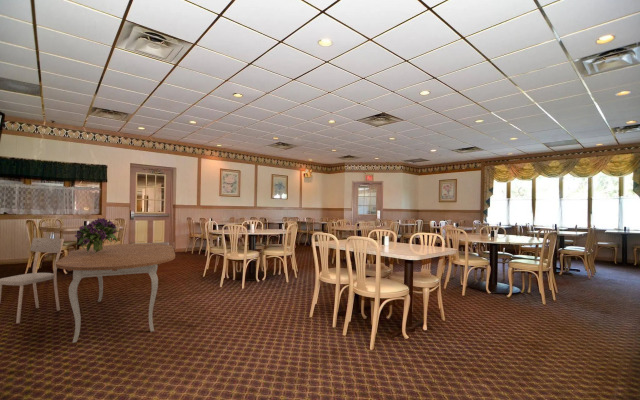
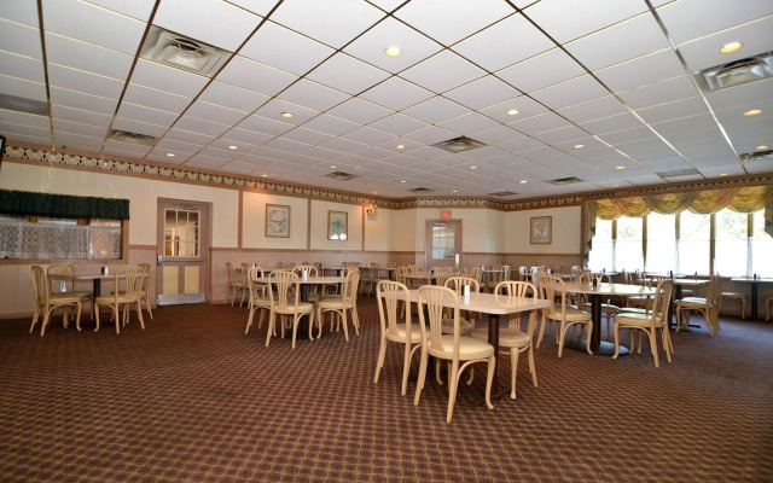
- dining chair (30, 277)
- dining table (123, 274)
- bouquet (99, 235)
